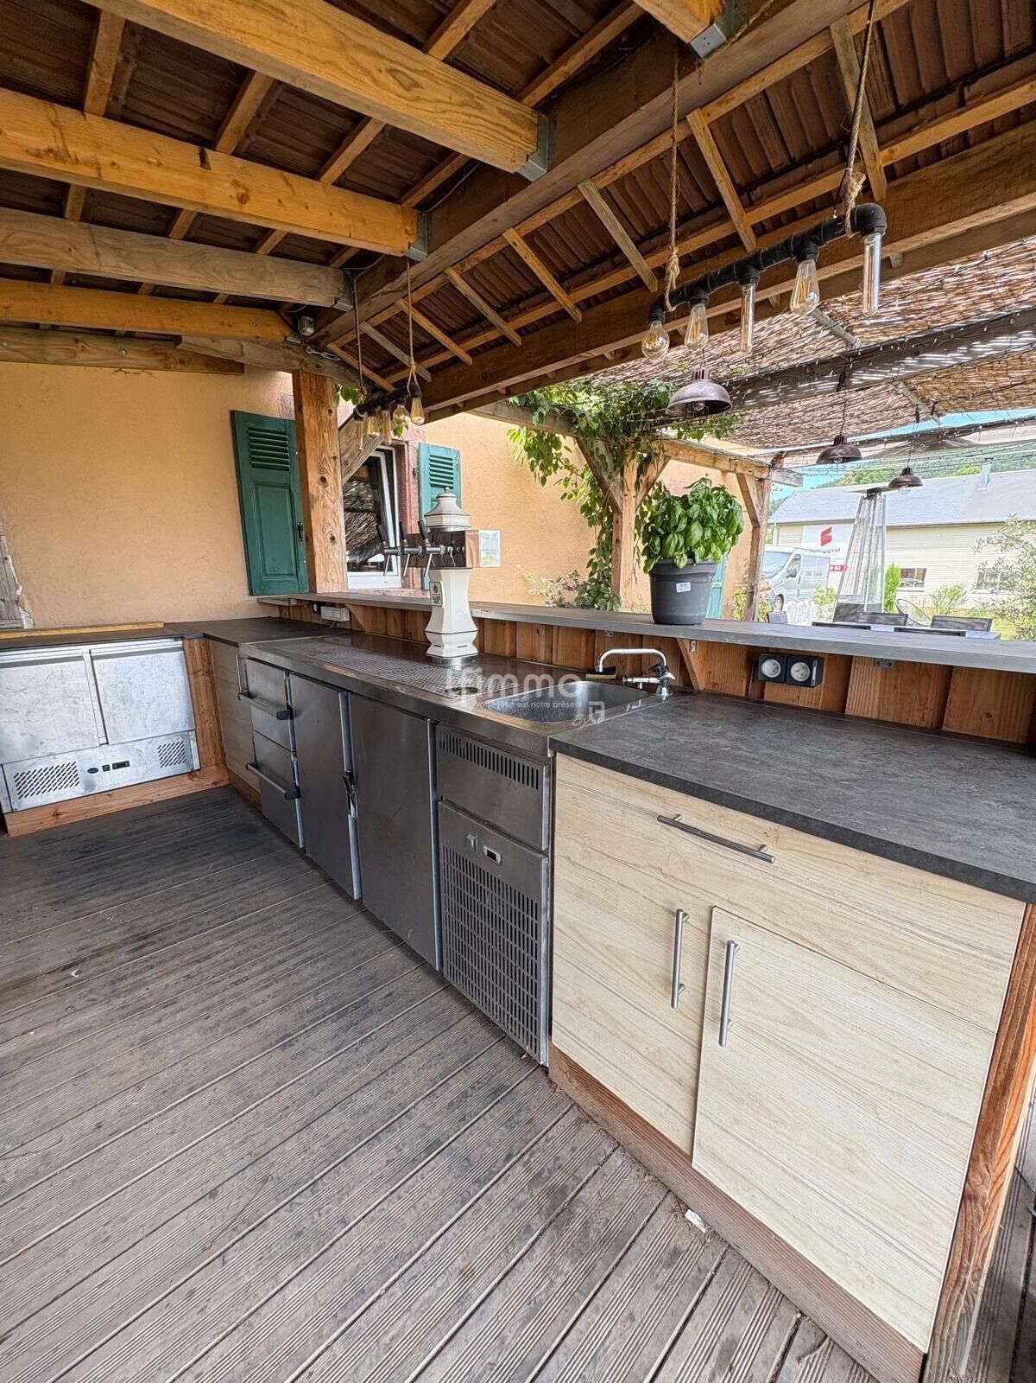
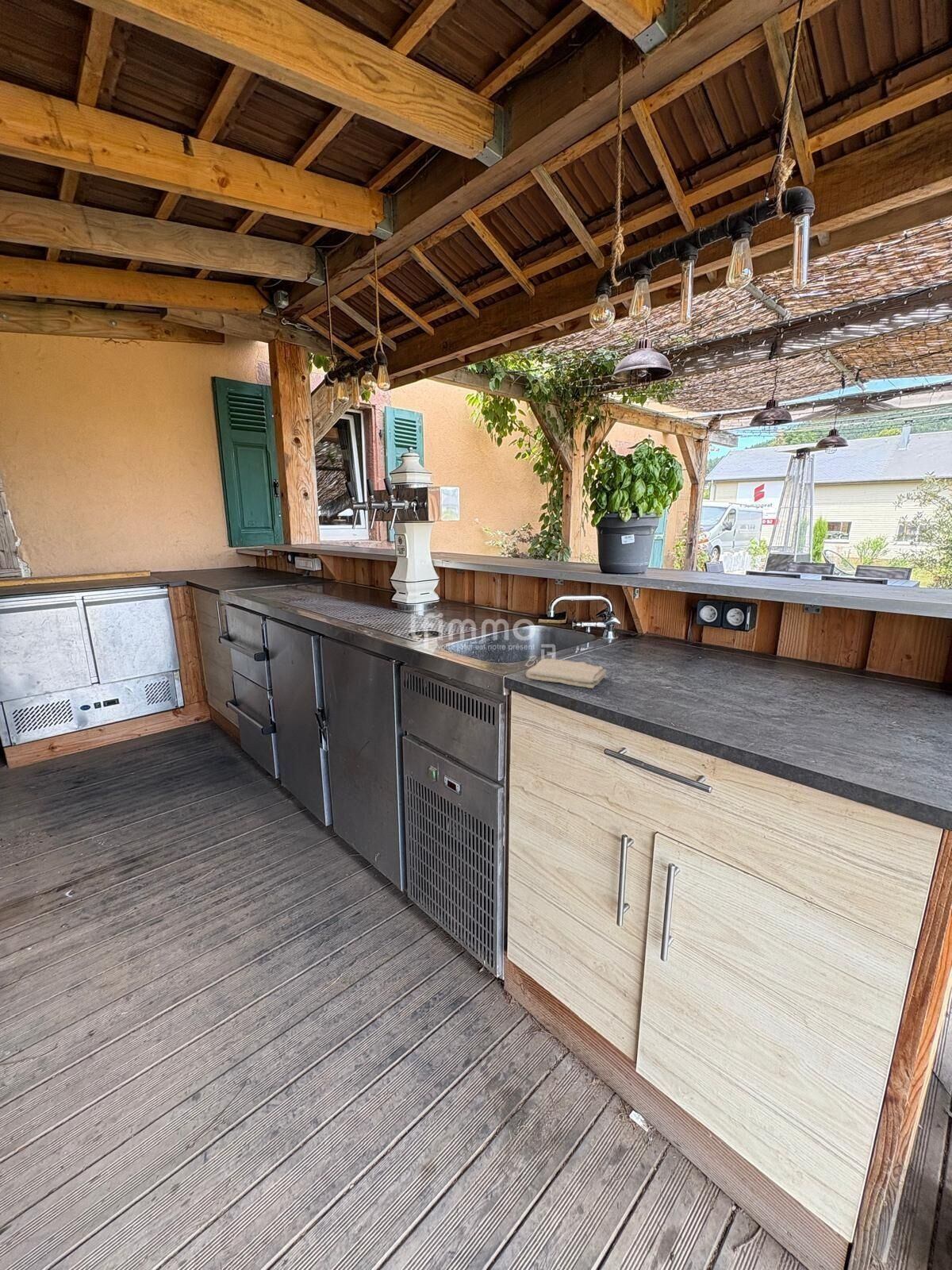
+ washcloth (566, 672)
